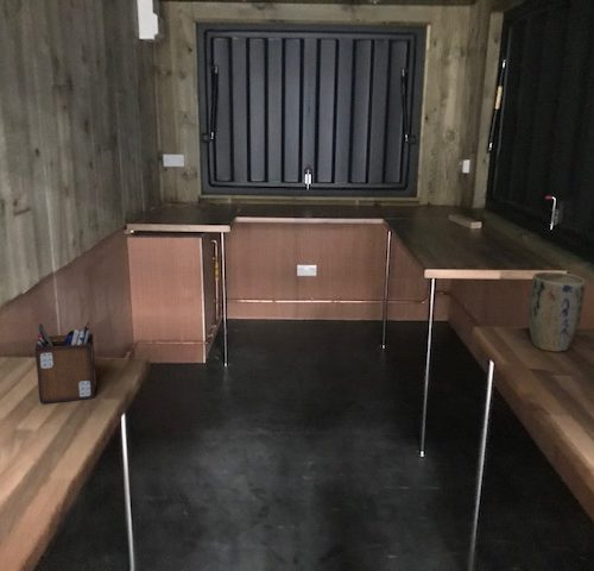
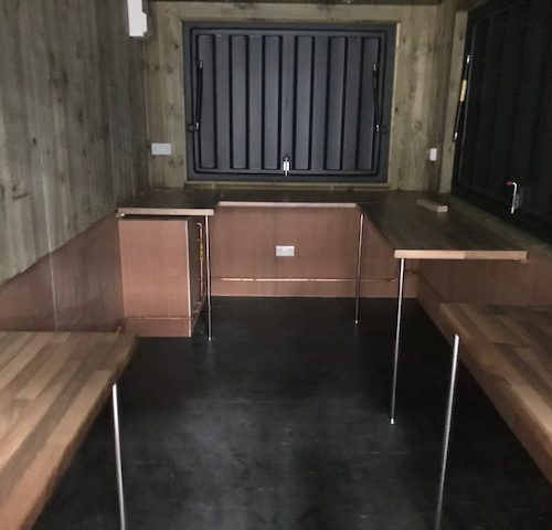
- desk organizer (65, 357)
- plant pot (554, 312)
